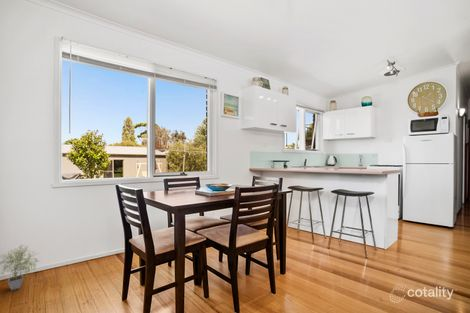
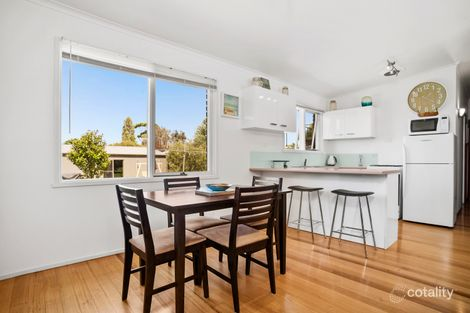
- potted plant (18, 264)
